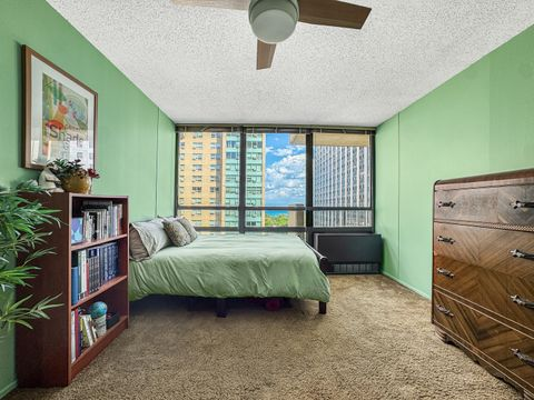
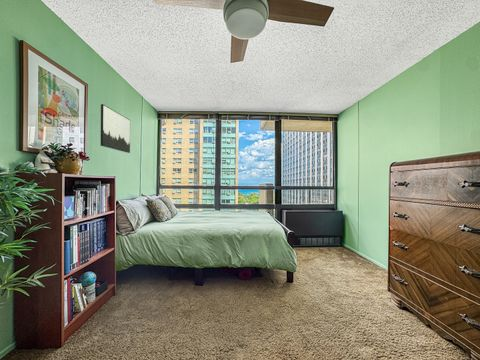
+ wall art (117, 131)
